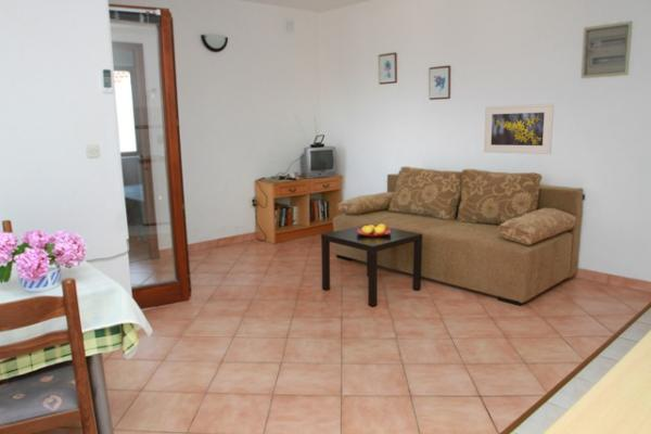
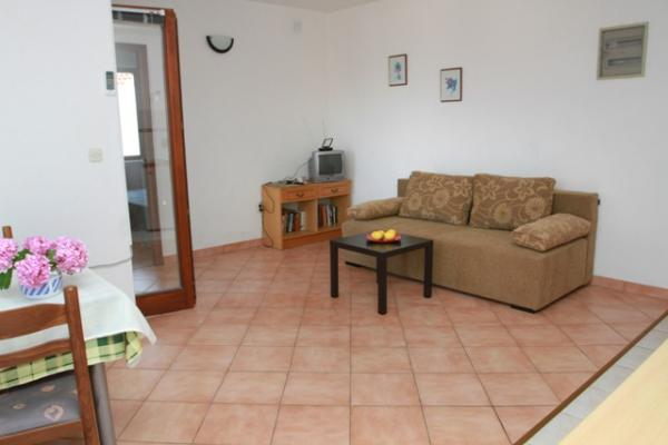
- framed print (516, 129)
